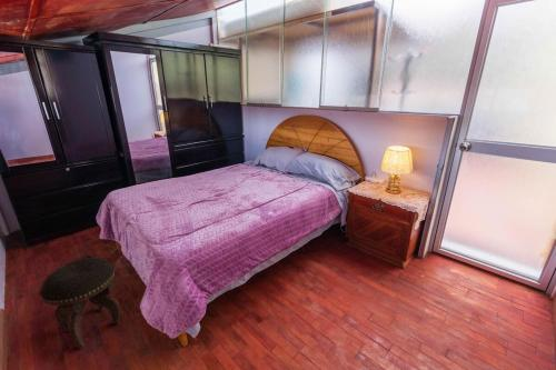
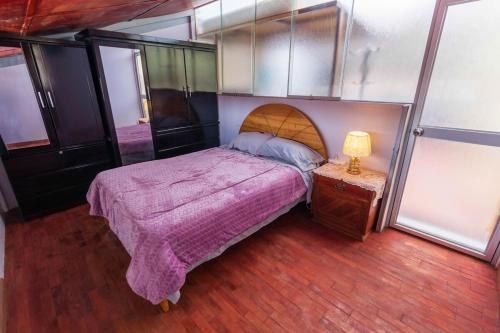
- footstool (85, 299)
